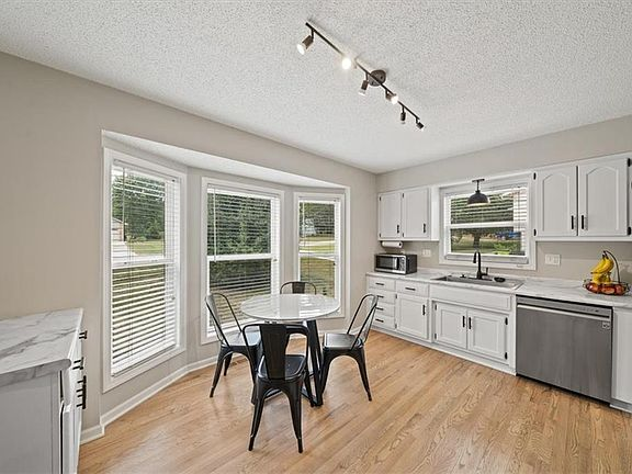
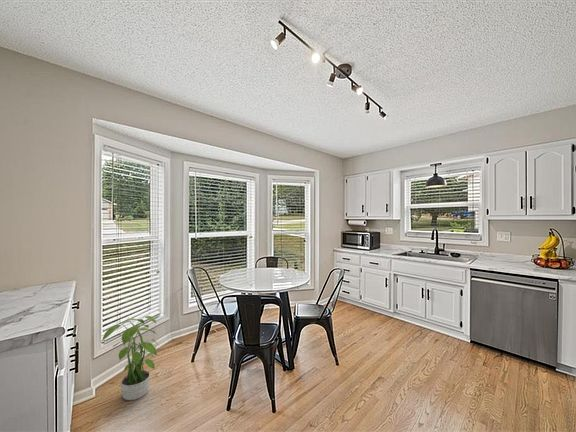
+ potted plant (132, 358)
